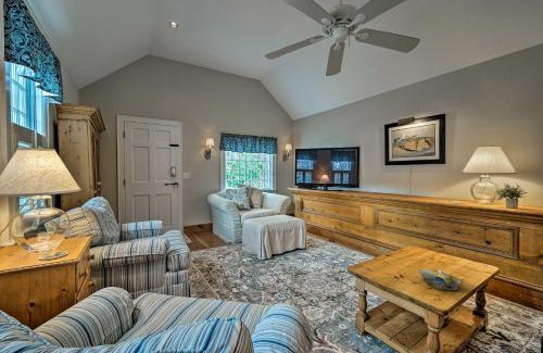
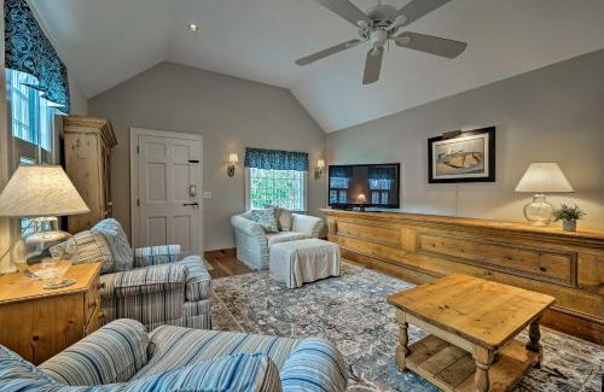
- decorative bowl (443, 277)
